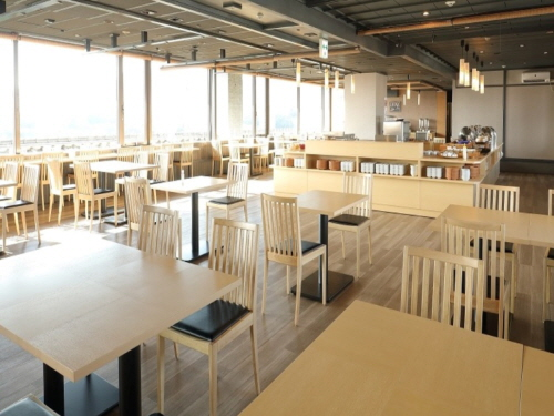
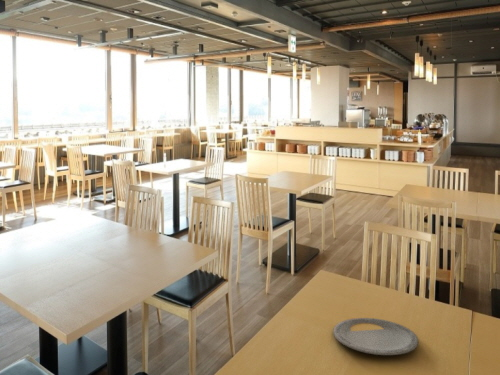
+ plate (374, 336)
